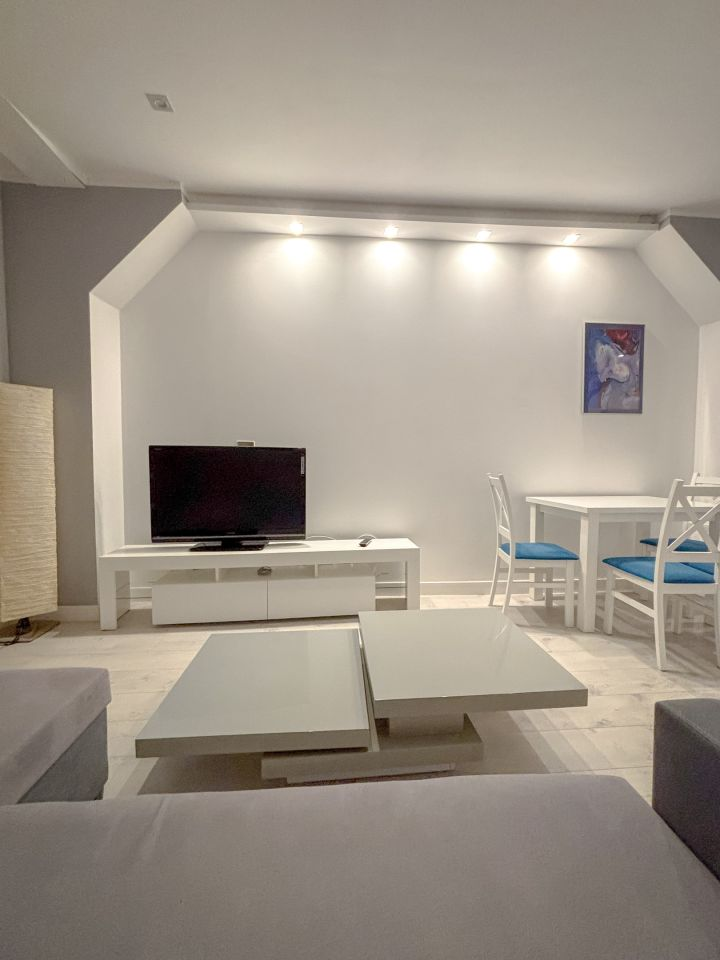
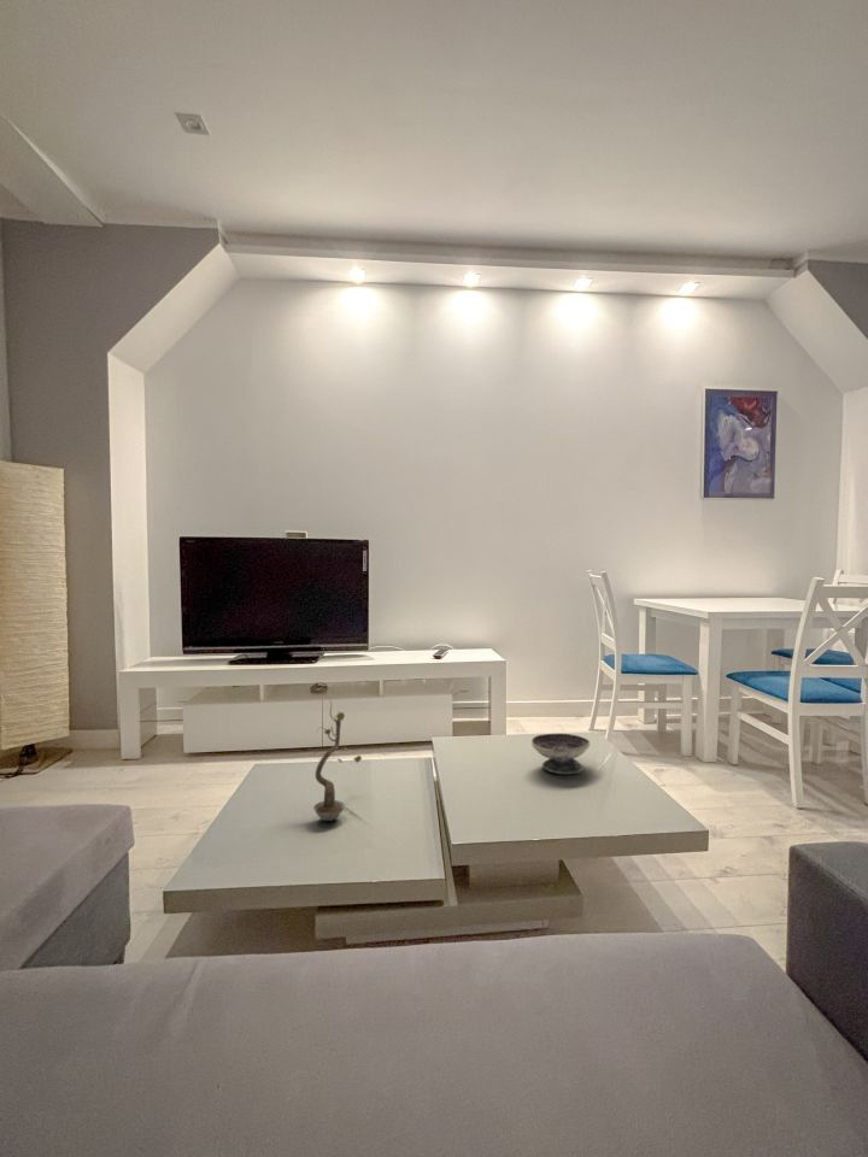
+ plant (335, 750)
+ bowl (559, 753)
